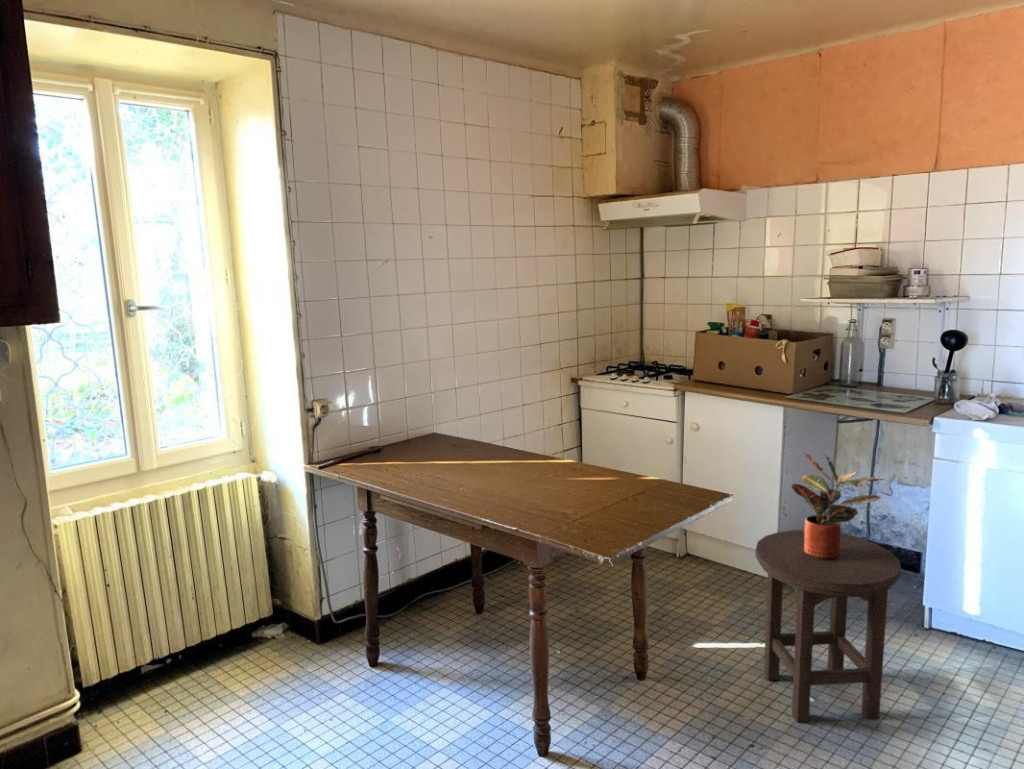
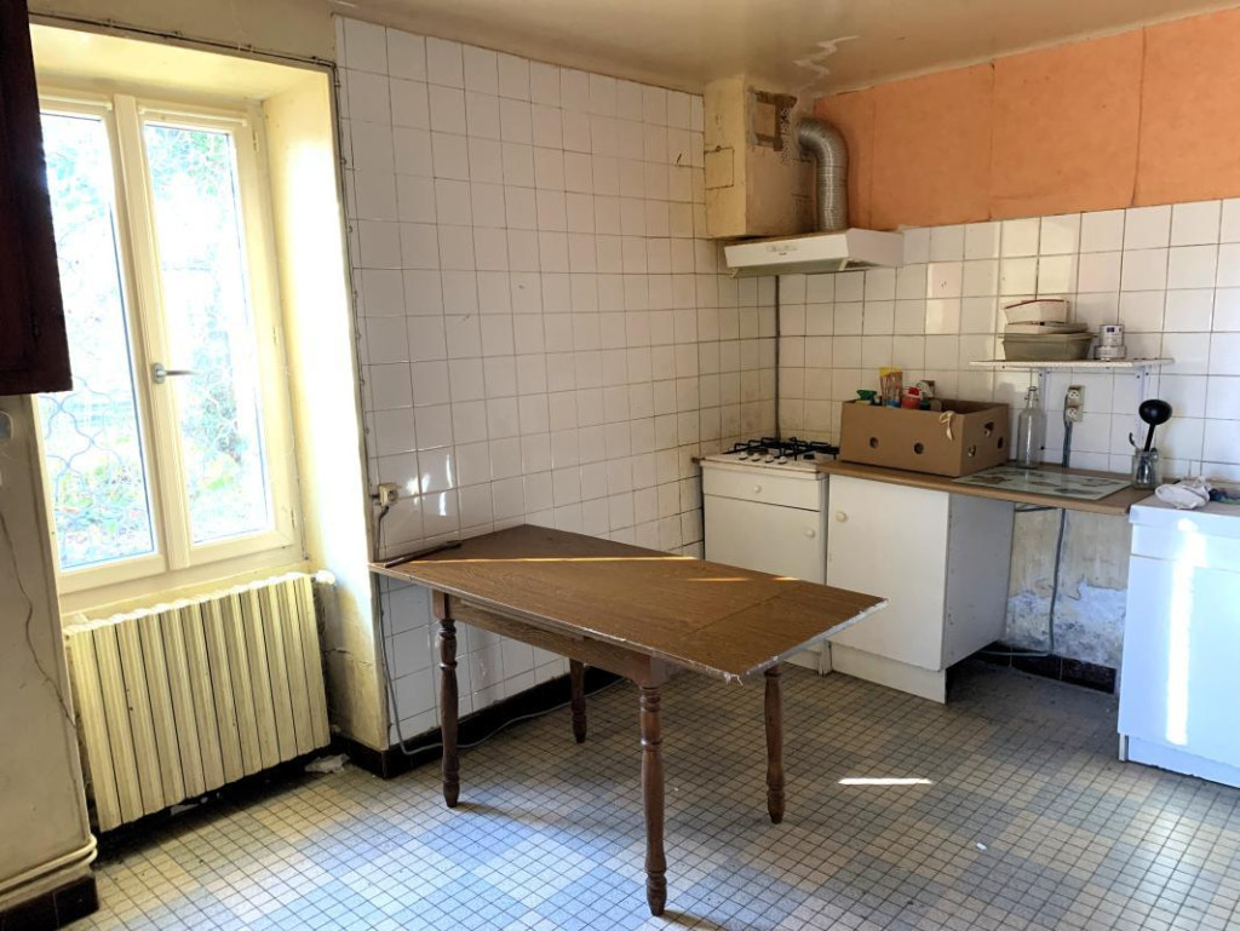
- stool (825, 631)
- potted plant (835, 504)
